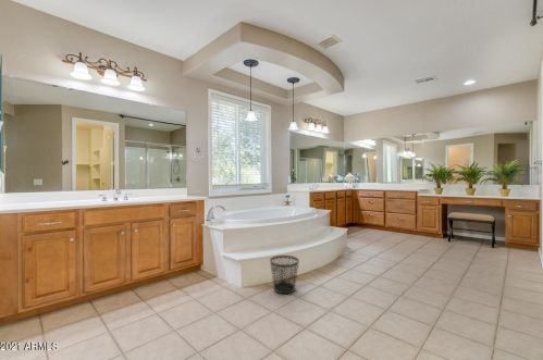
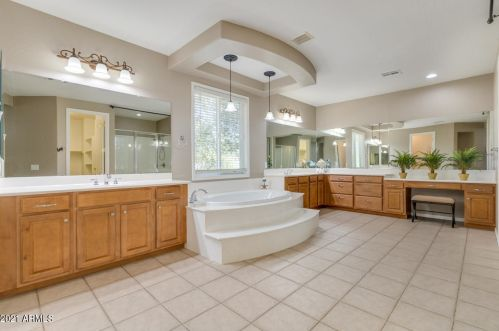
- wastebasket (284, 274)
